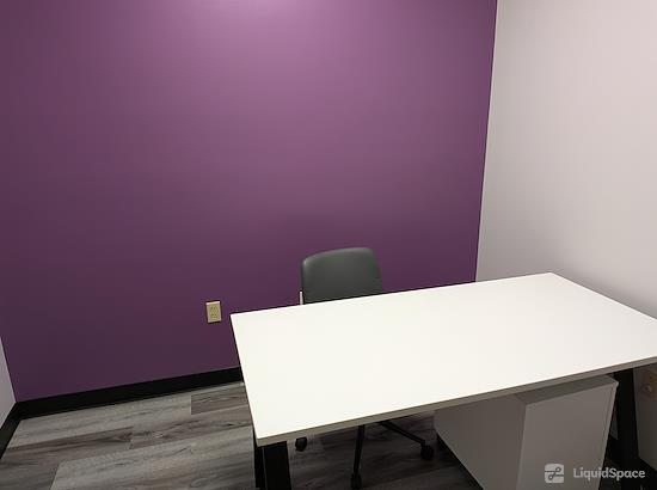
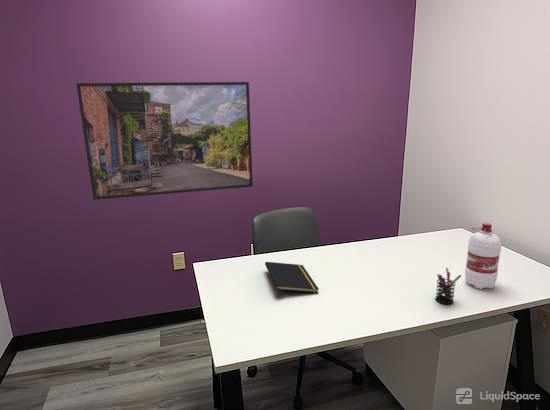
+ water bottle (483, 254)
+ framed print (172, 139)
+ pen holder (448, 285)
+ notepad (290, 276)
